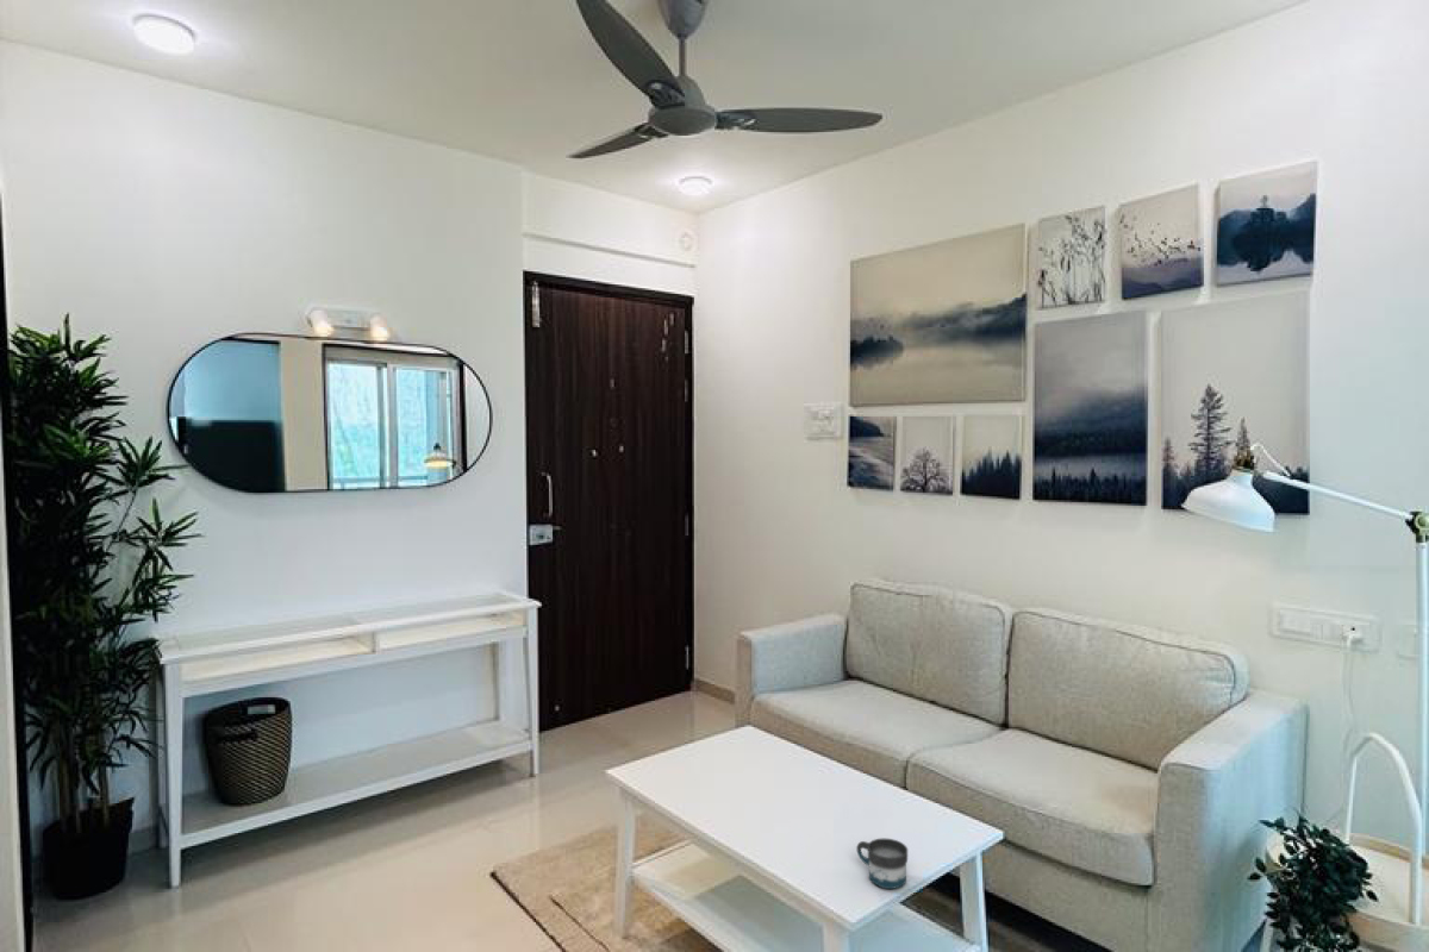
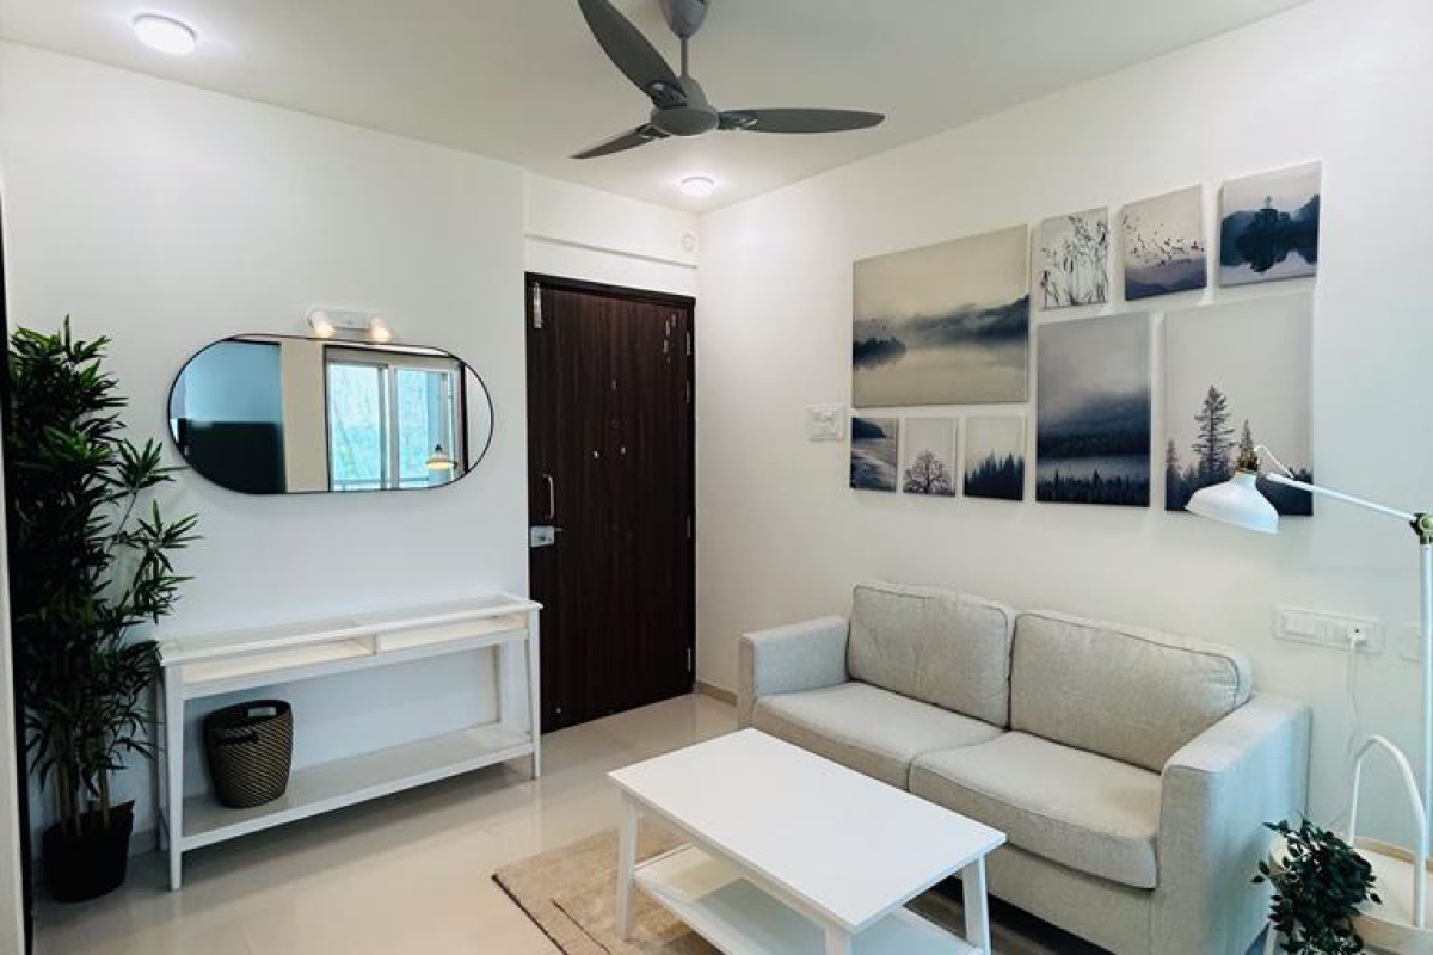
- mug (882, 863)
